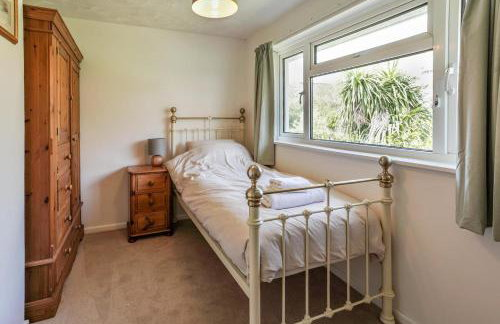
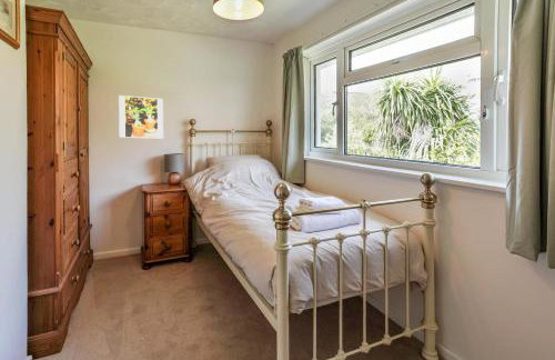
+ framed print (141, 117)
